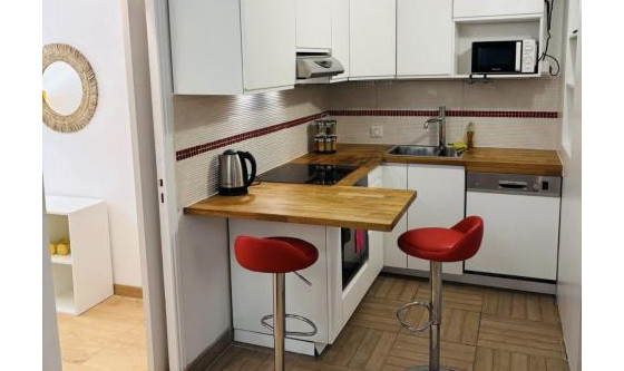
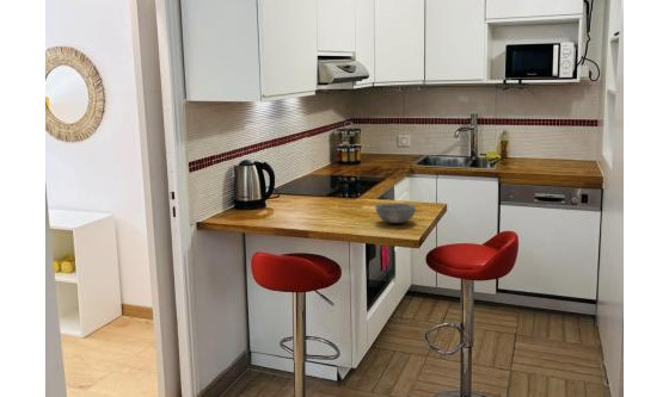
+ bowl (395, 213)
